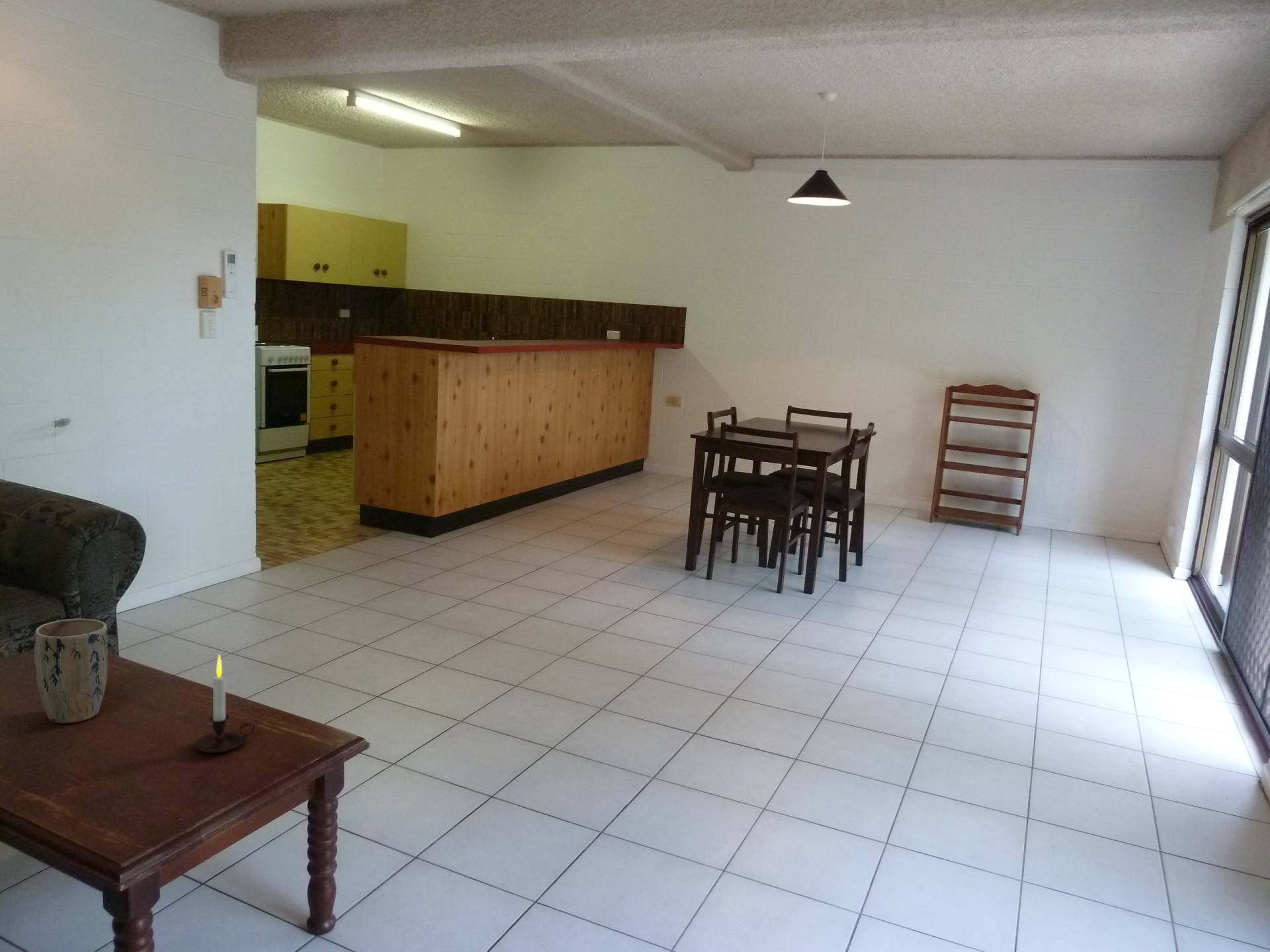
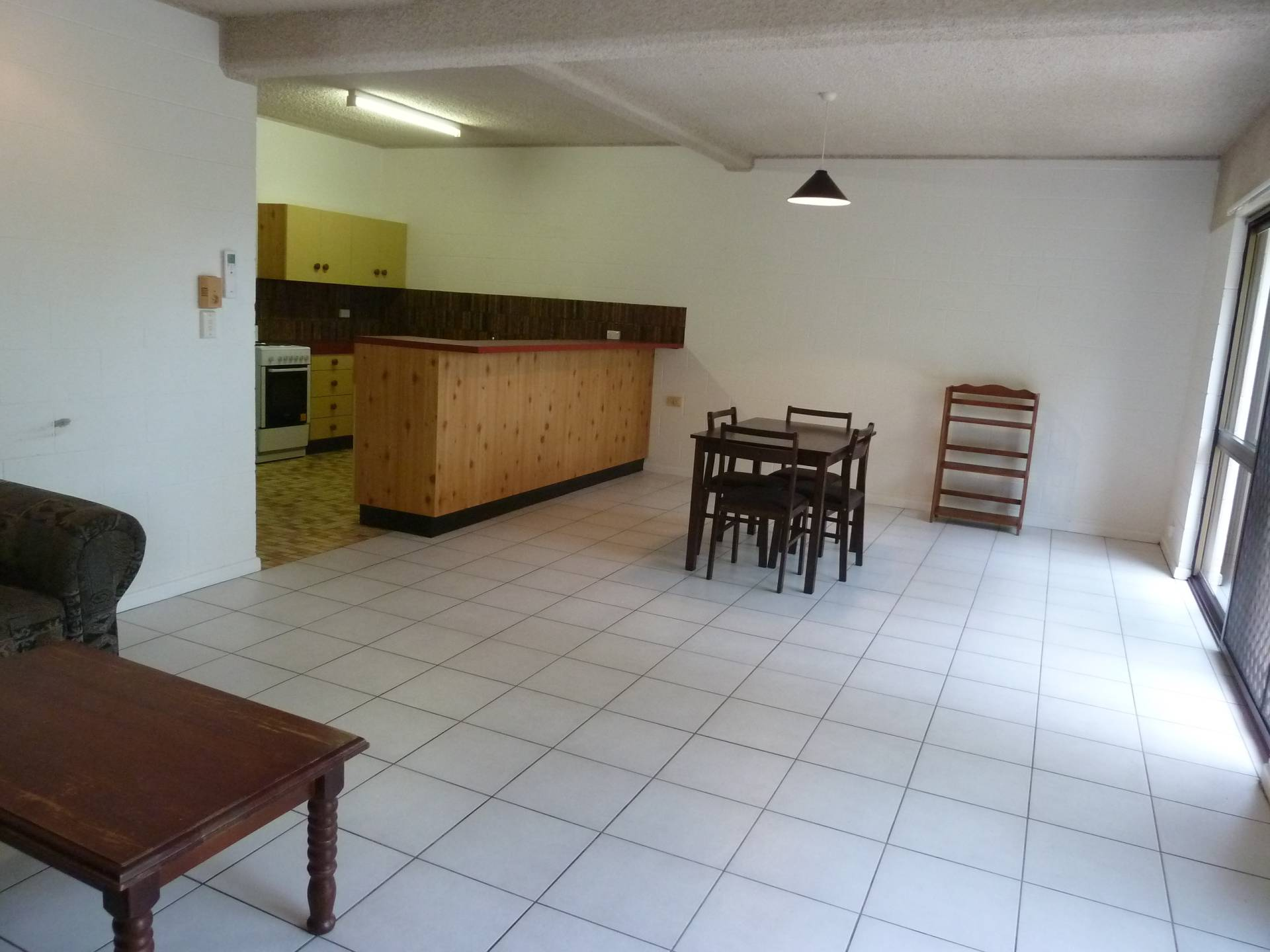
- plant pot (71, 671)
- candle (225, 699)
